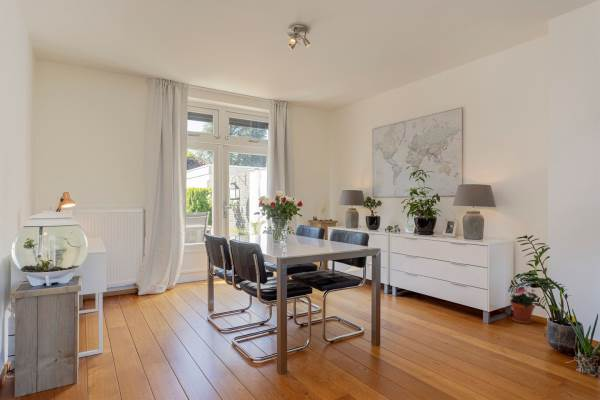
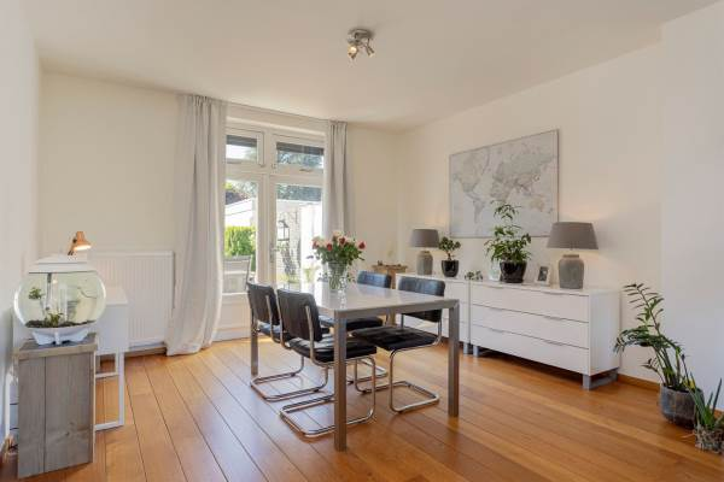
- potted plant (523, 299)
